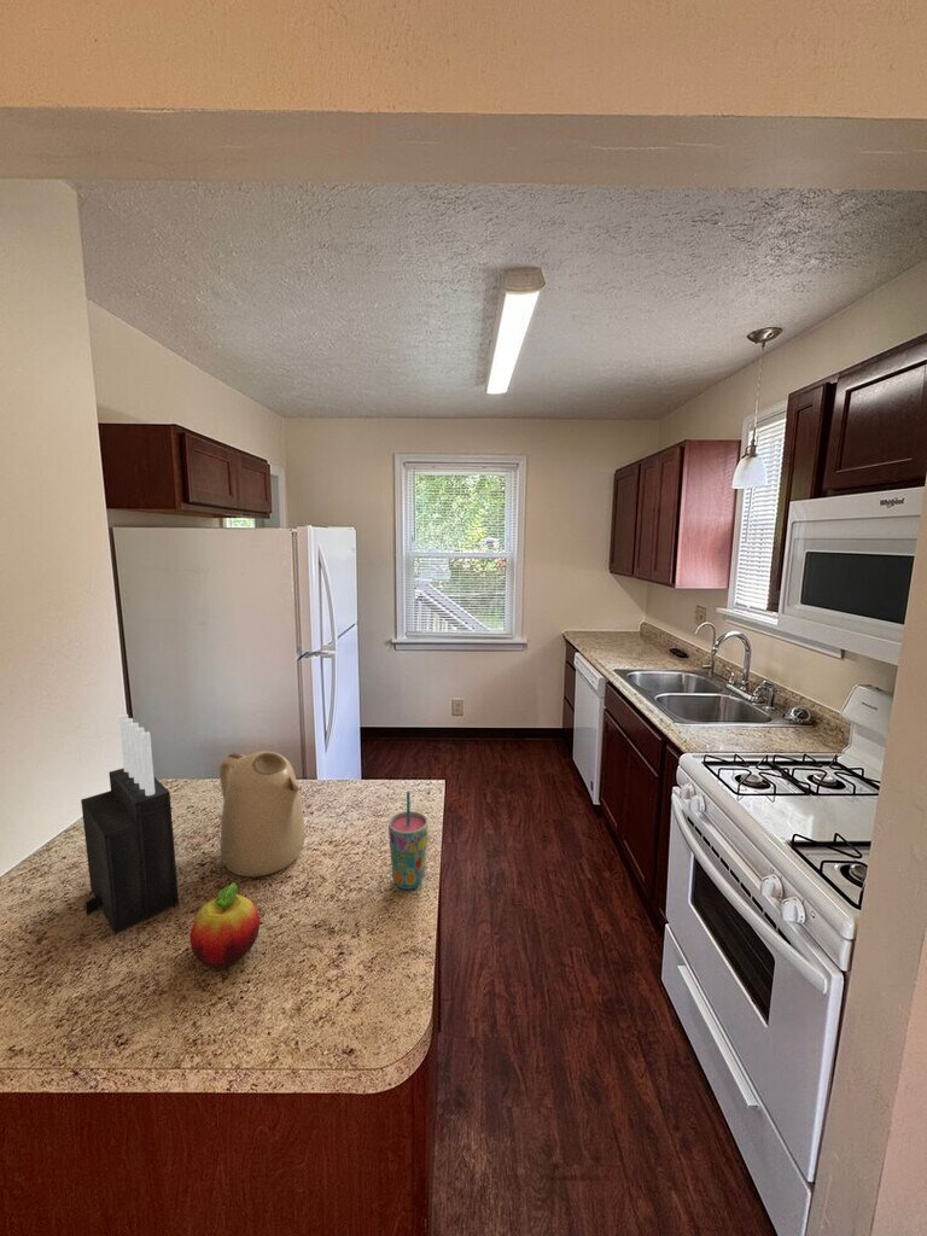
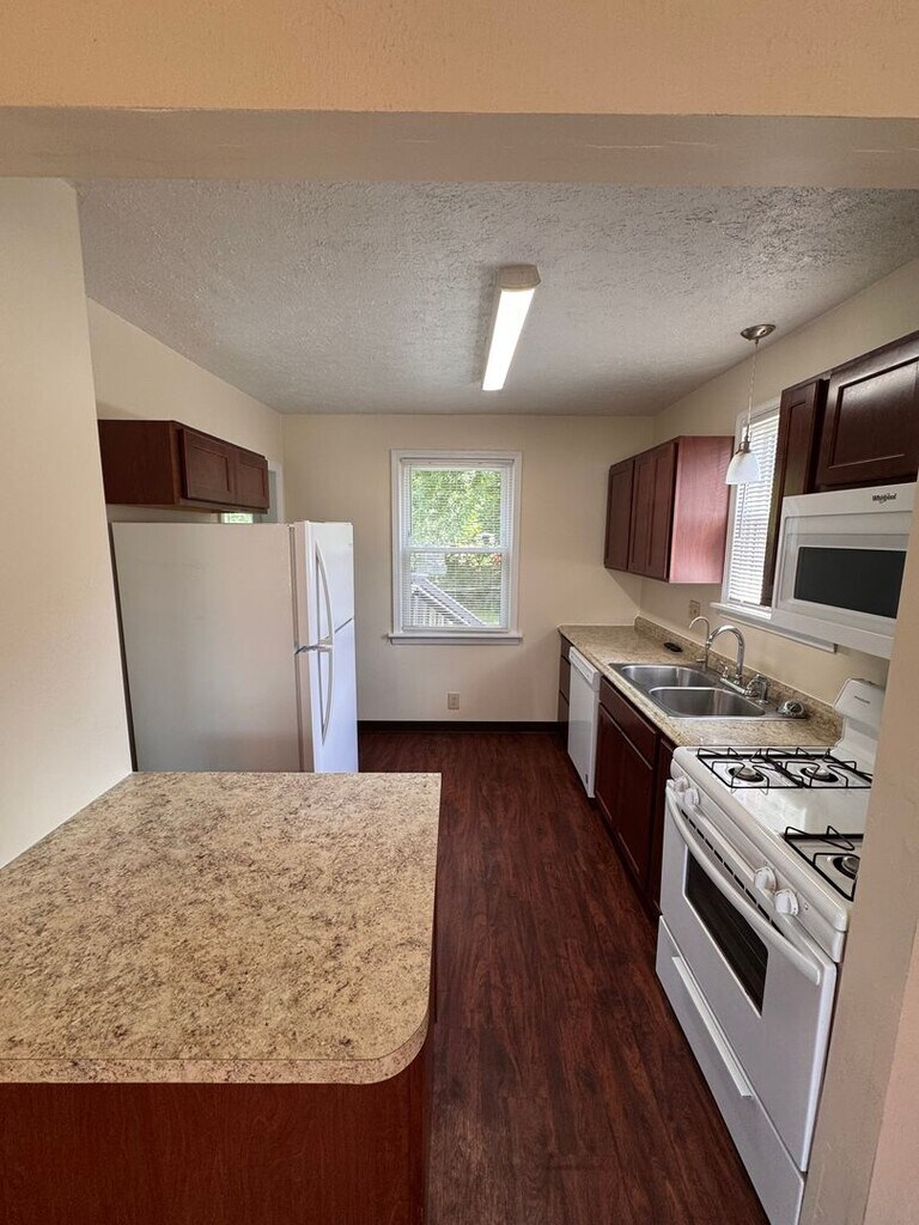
- fruit (226, 926)
- kettle (258, 804)
- knife block (118, 816)
- cup (408, 836)
